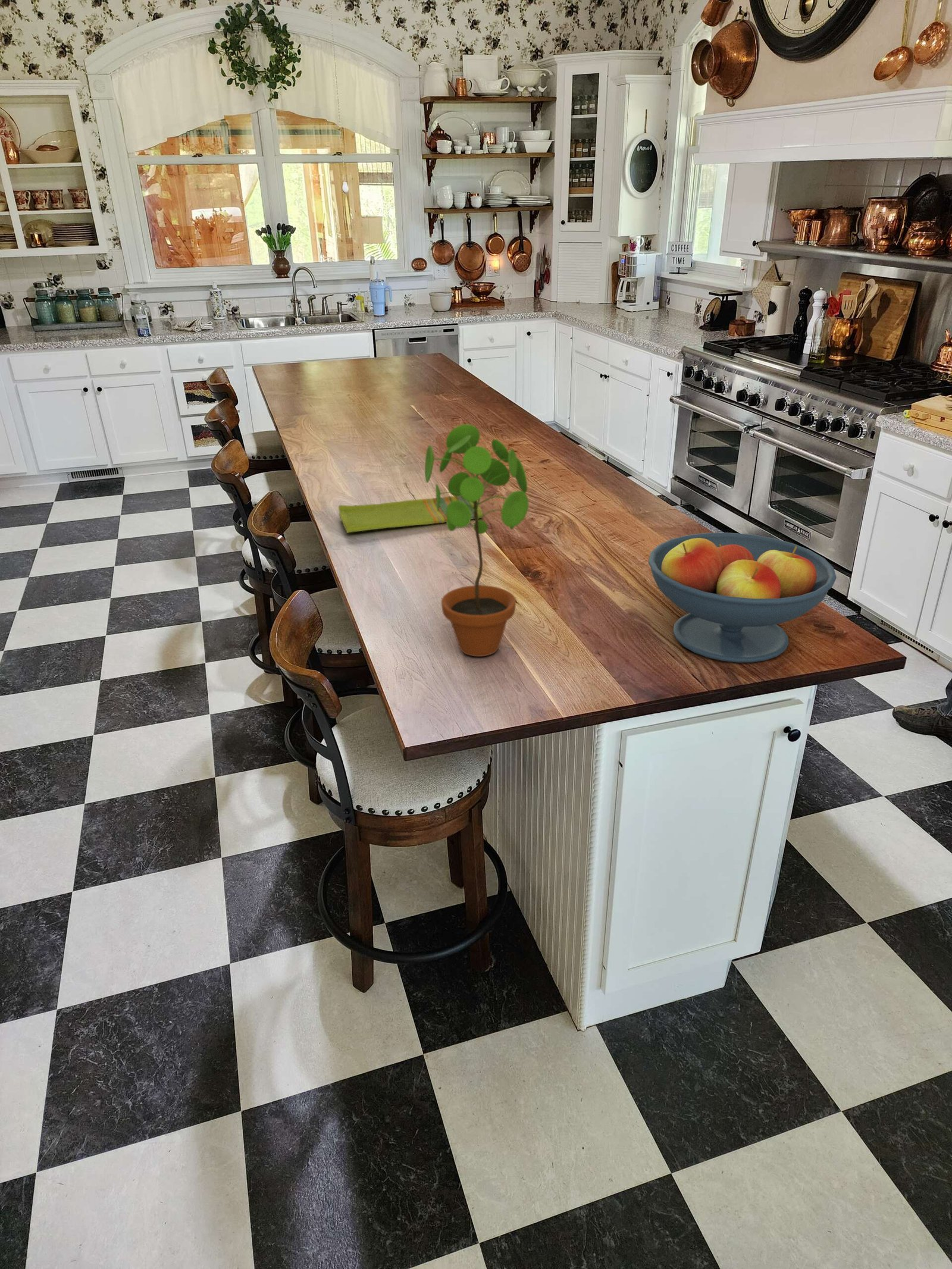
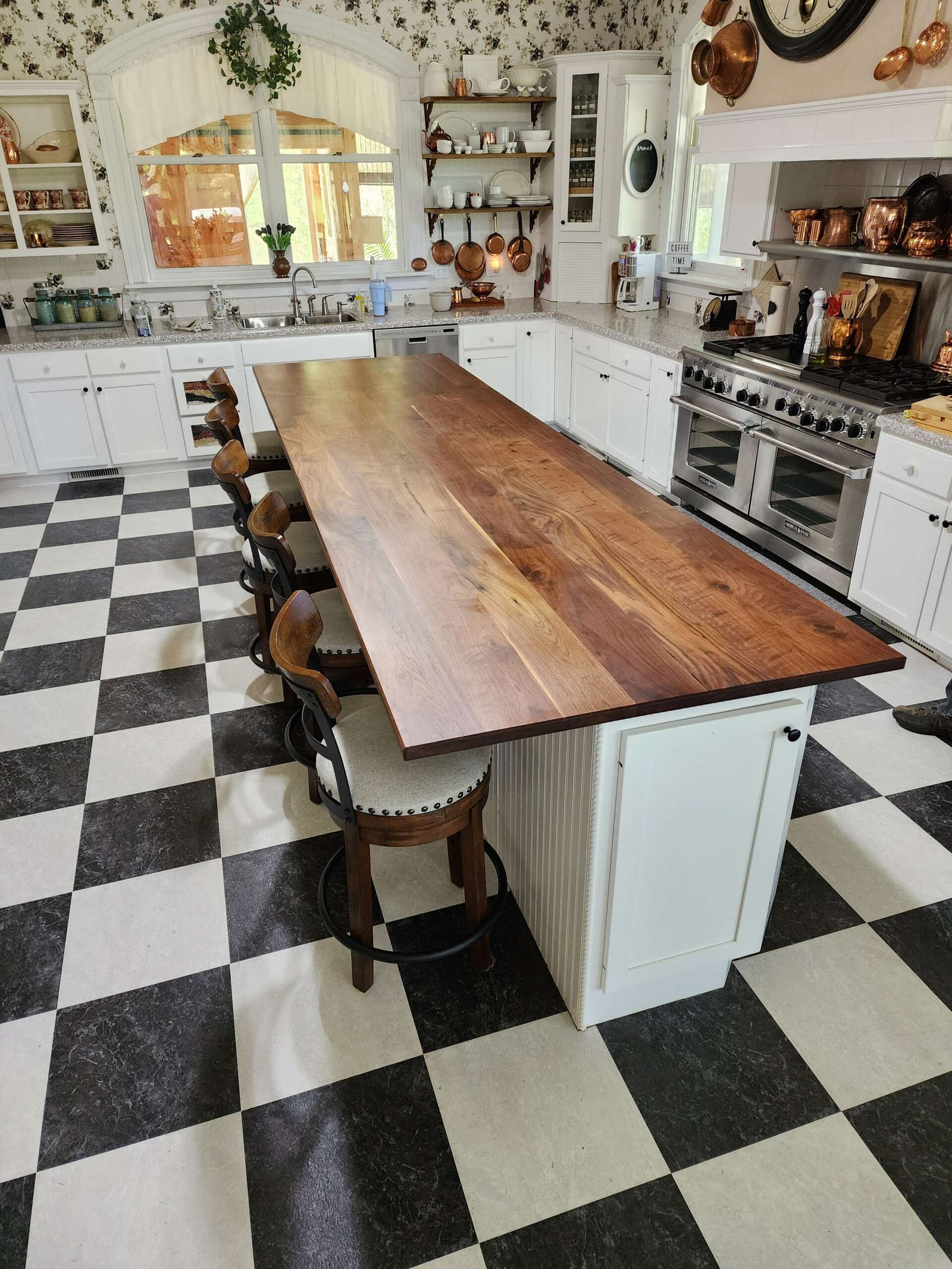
- potted plant (480, 547)
- fruit bowl (736, 587)
- dish towel (410, 512)
